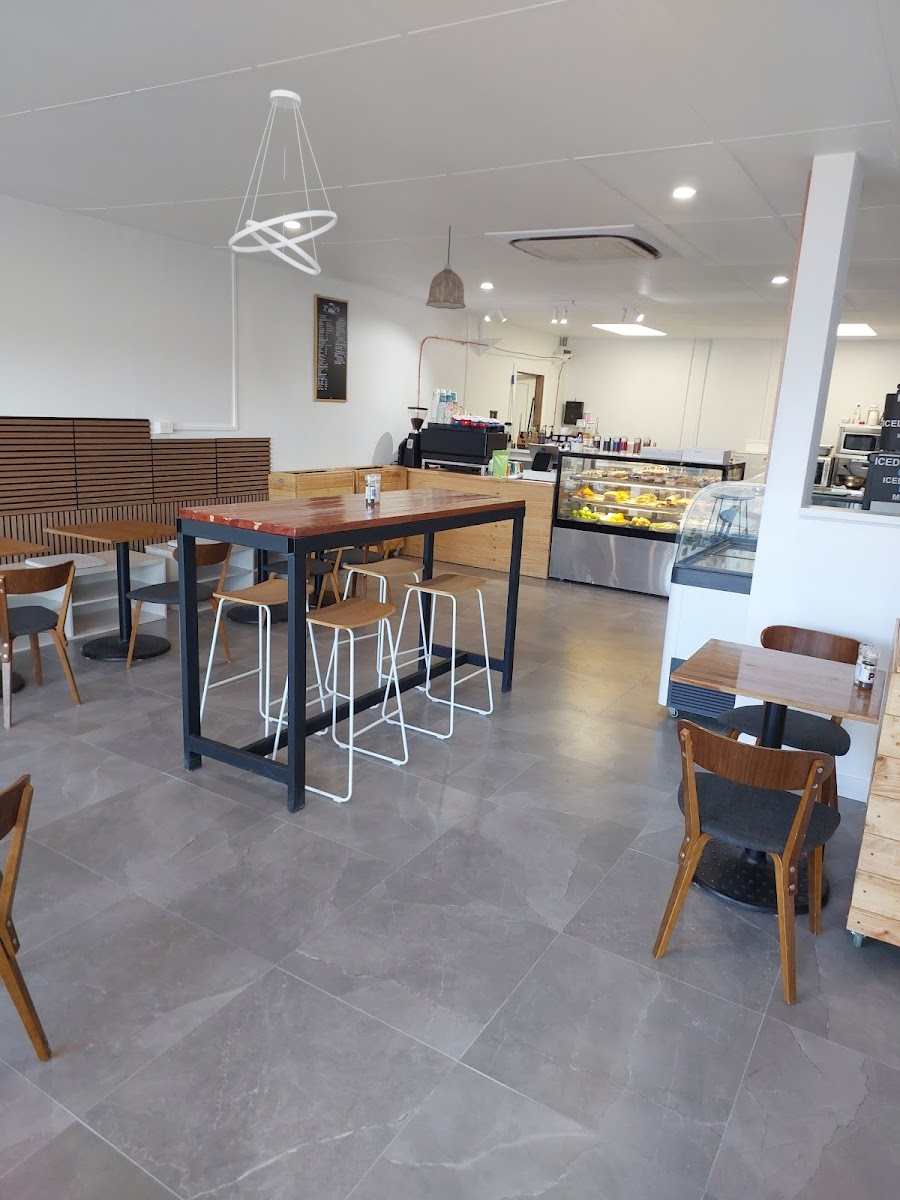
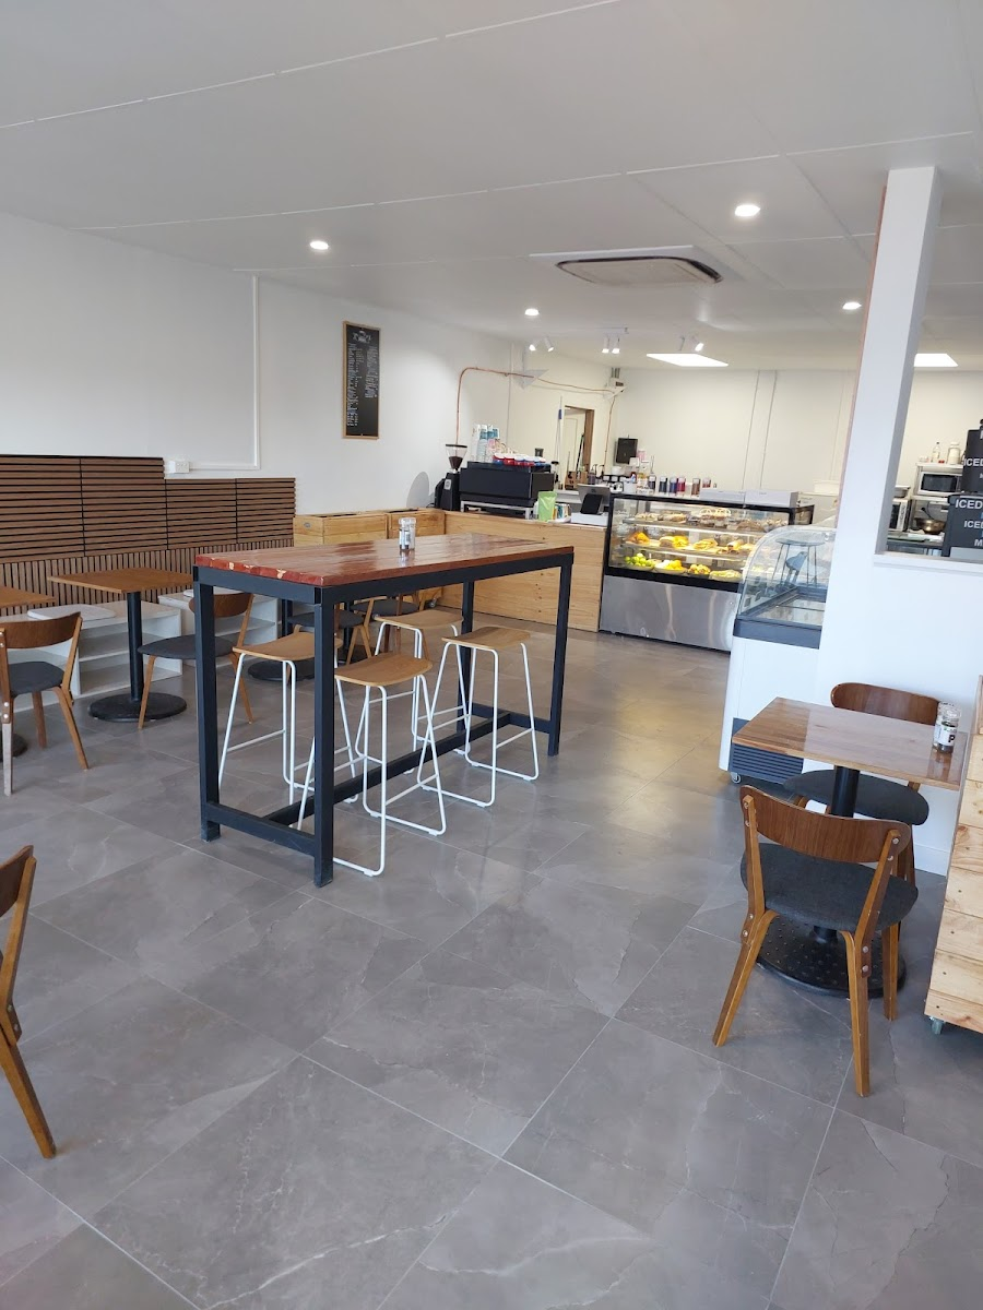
- pendant light (284, 176)
- pendant lamp (447, 266)
